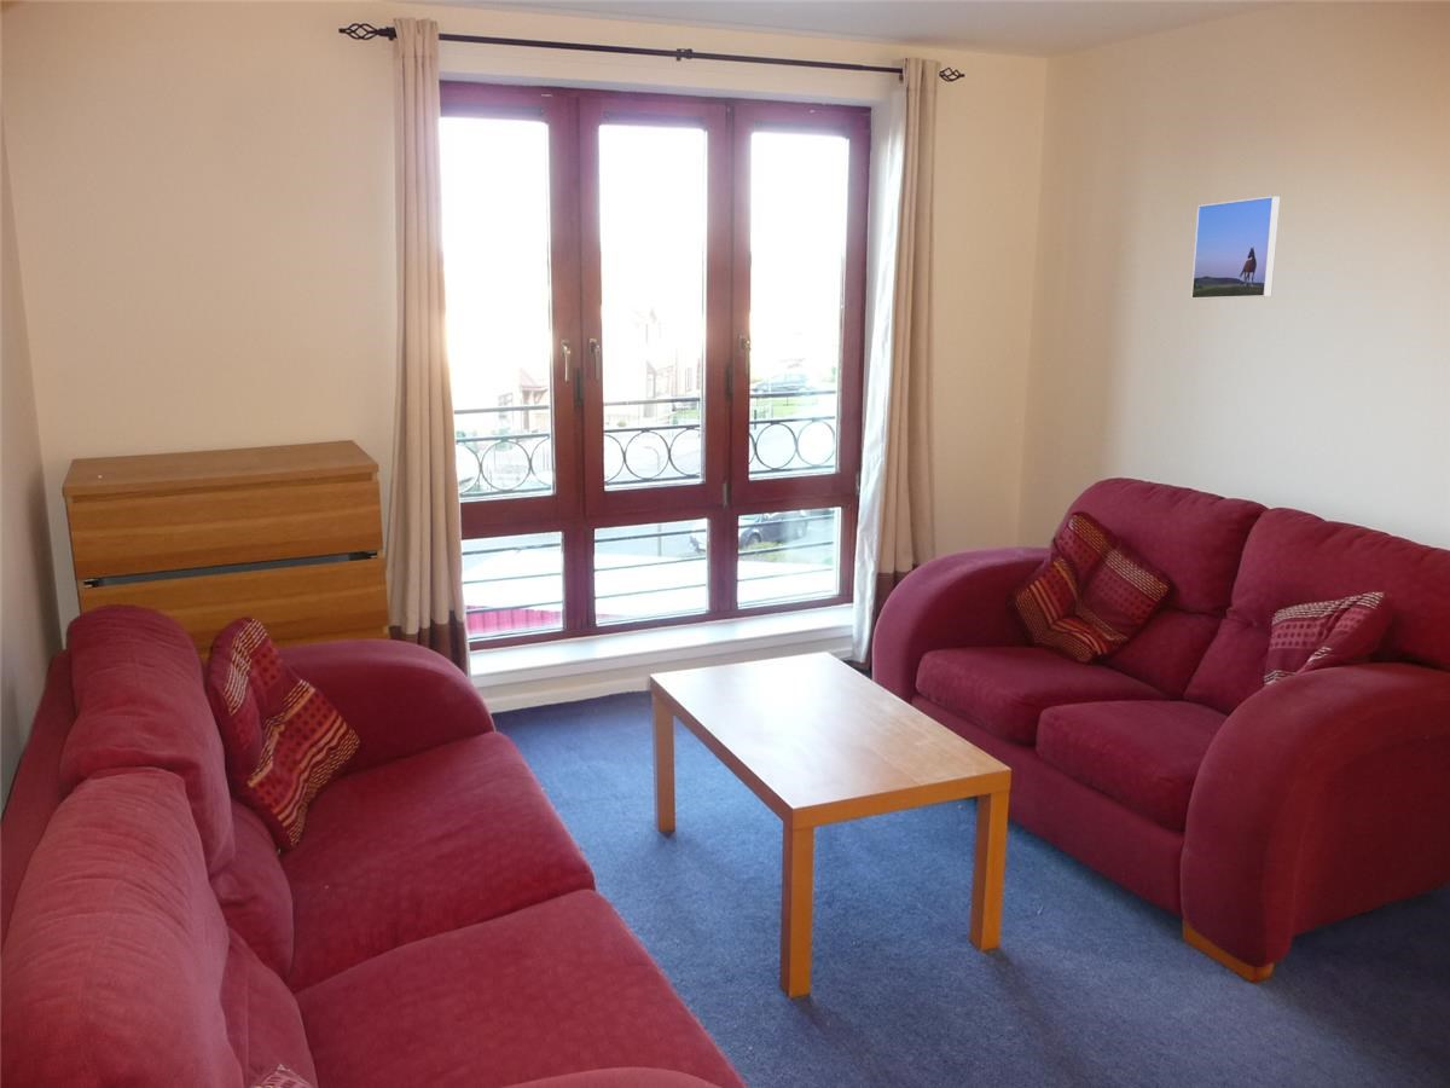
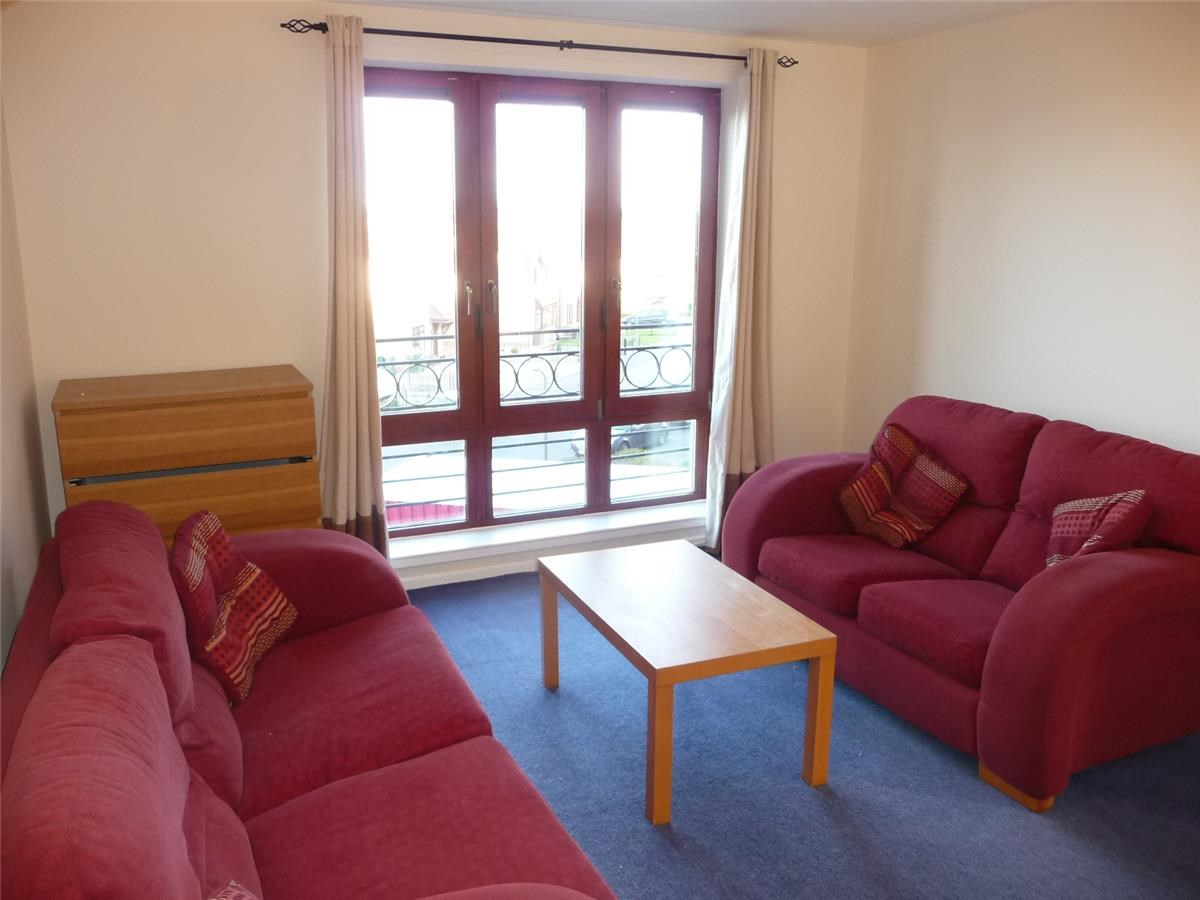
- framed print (1234, 249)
